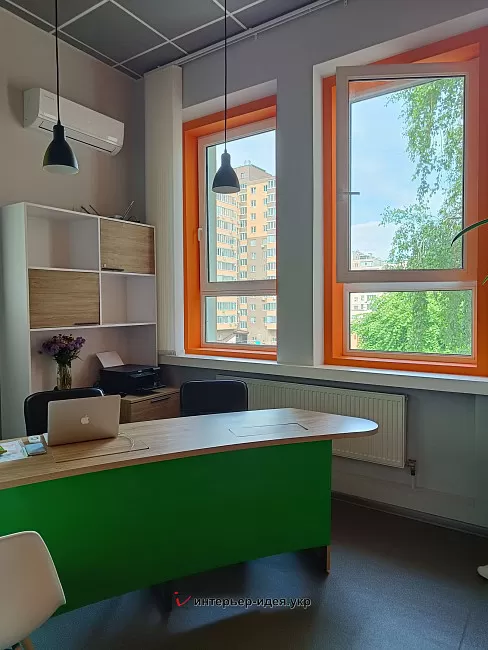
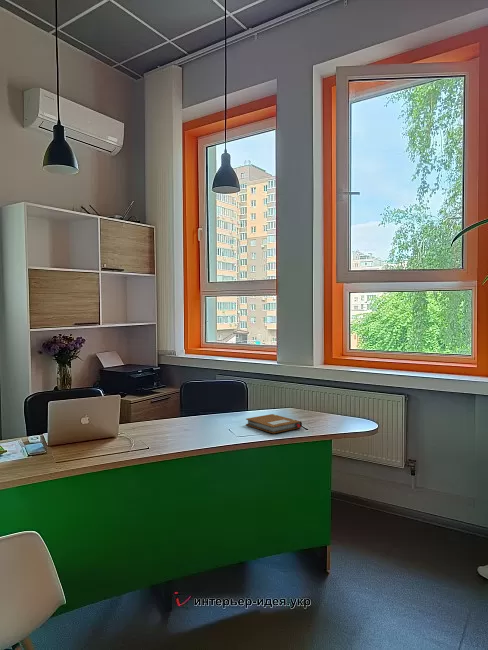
+ notebook (274, 423)
